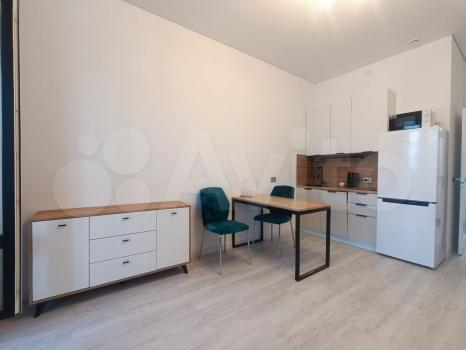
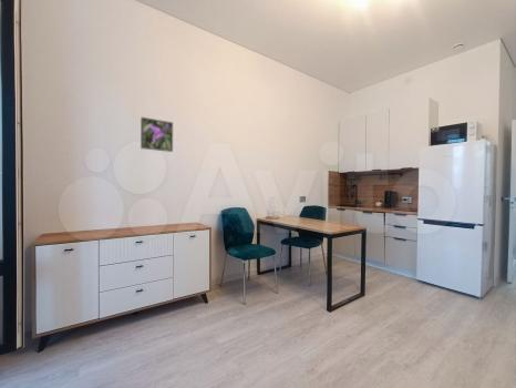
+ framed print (157, 134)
